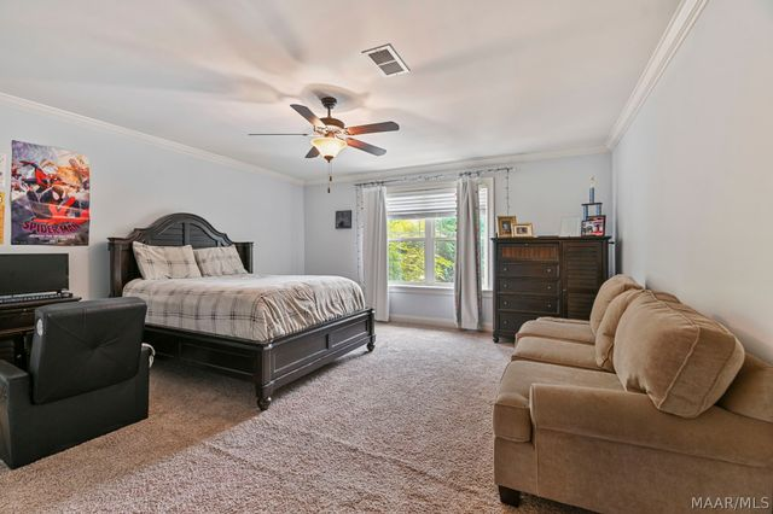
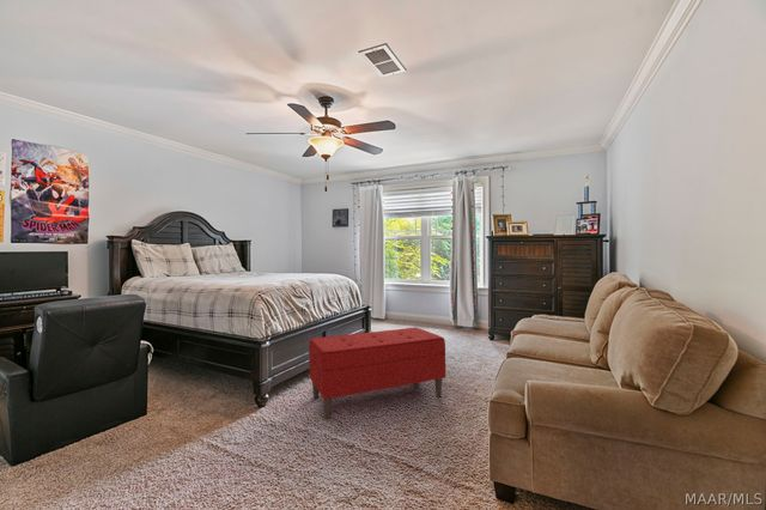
+ bench (377, 366)
